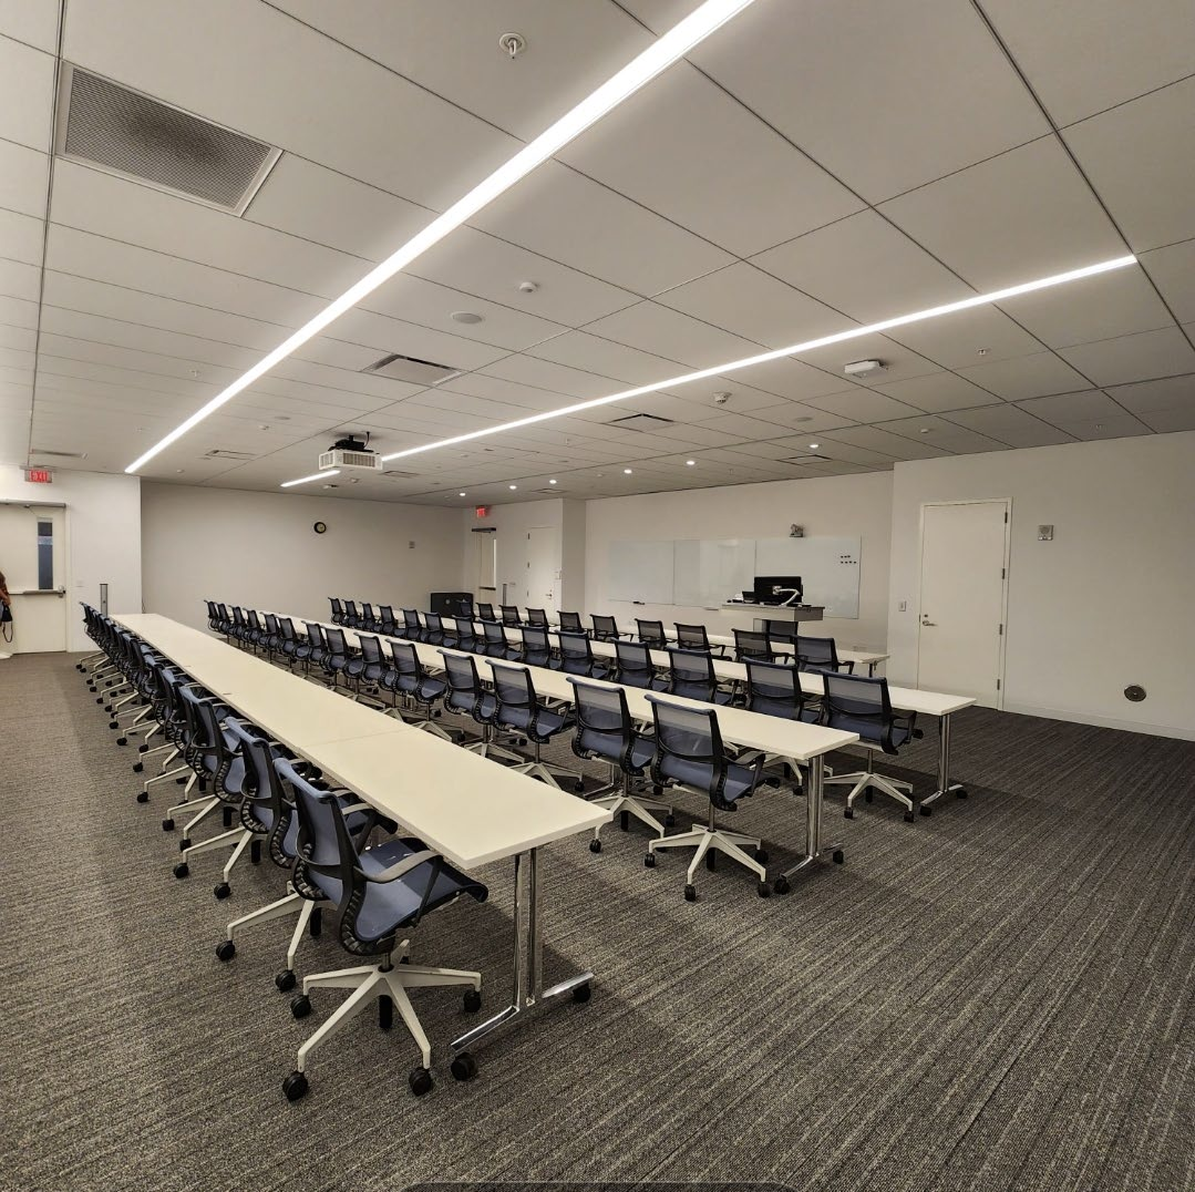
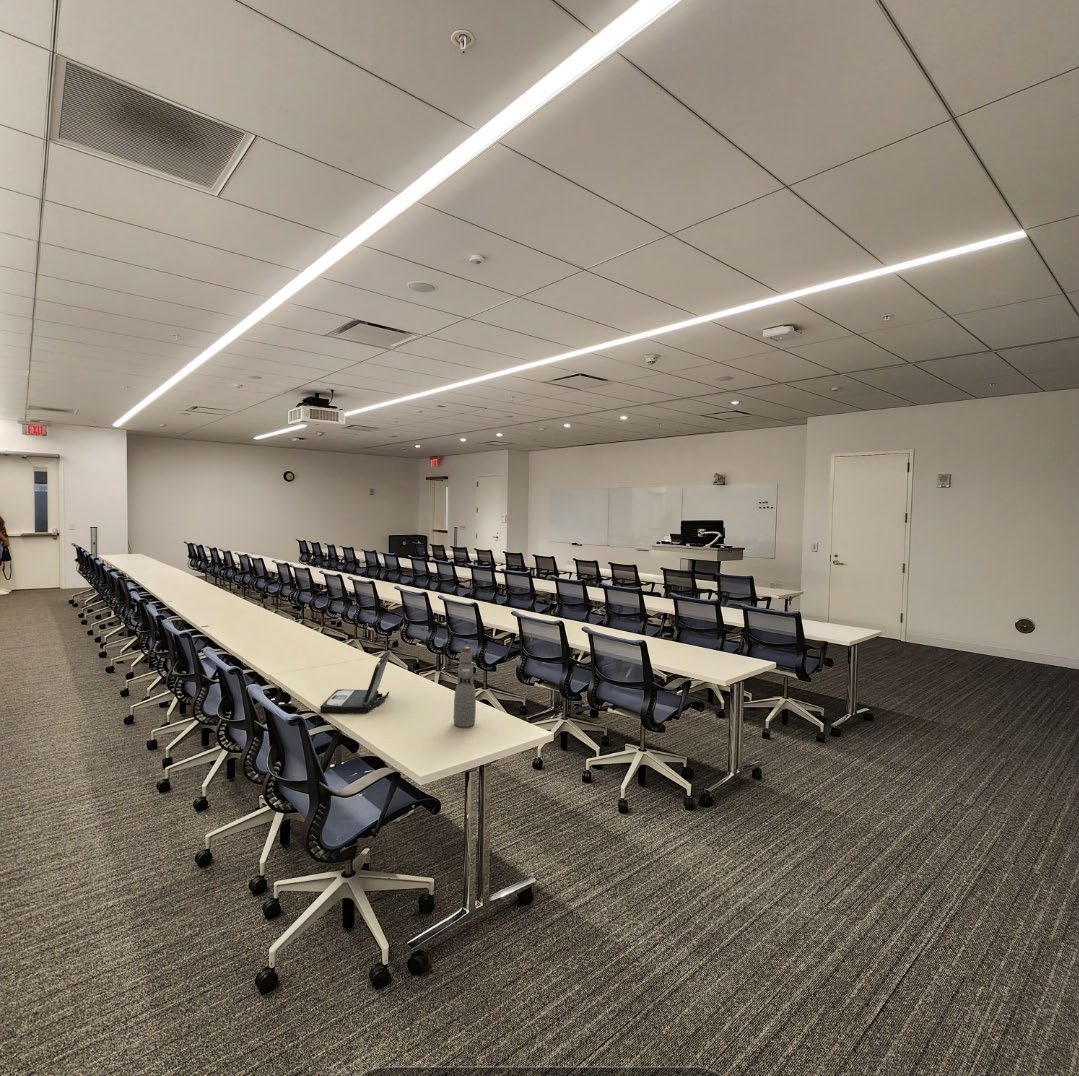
+ laptop (358, 690)
+ bottle (465, 685)
